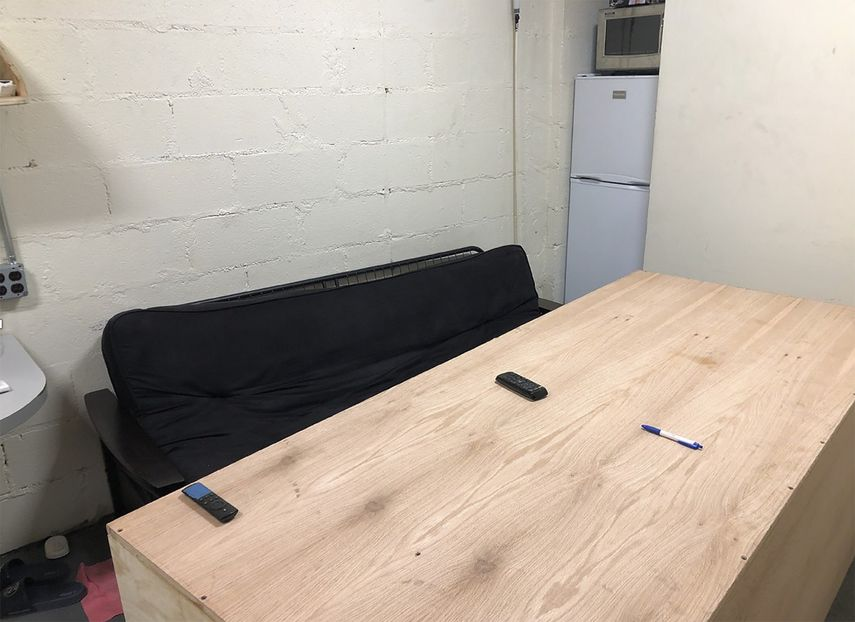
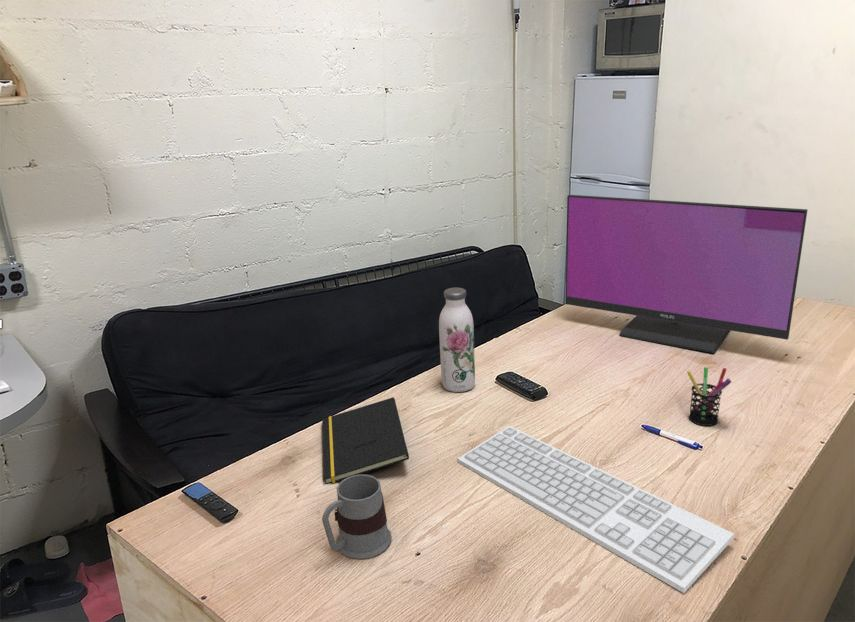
+ keyboard (580, 493)
+ pen holder (707, 391)
+ computer monitor (679, 265)
+ water bottle (456, 338)
+ notepad (362, 437)
+ mug (354, 518)
